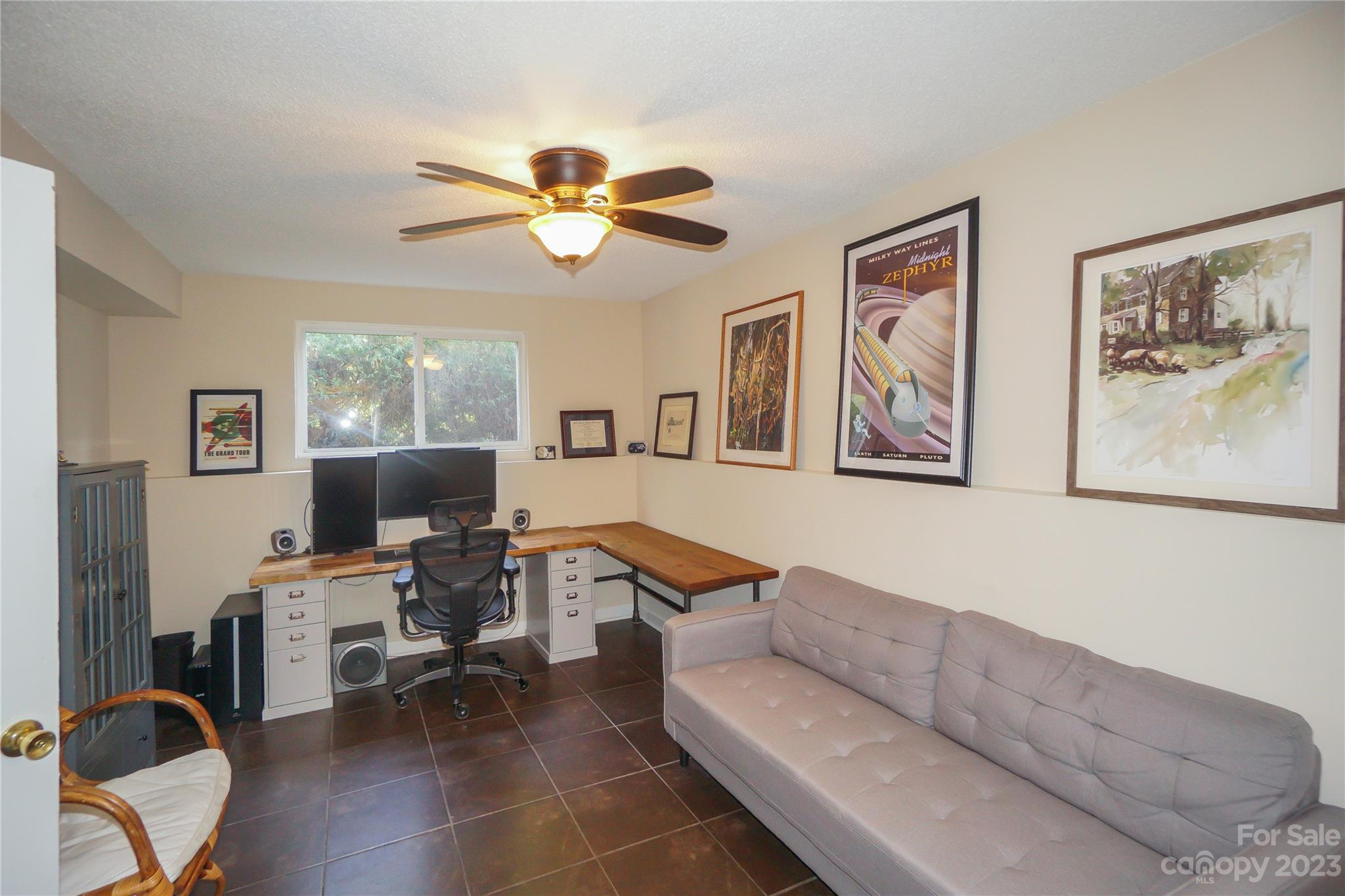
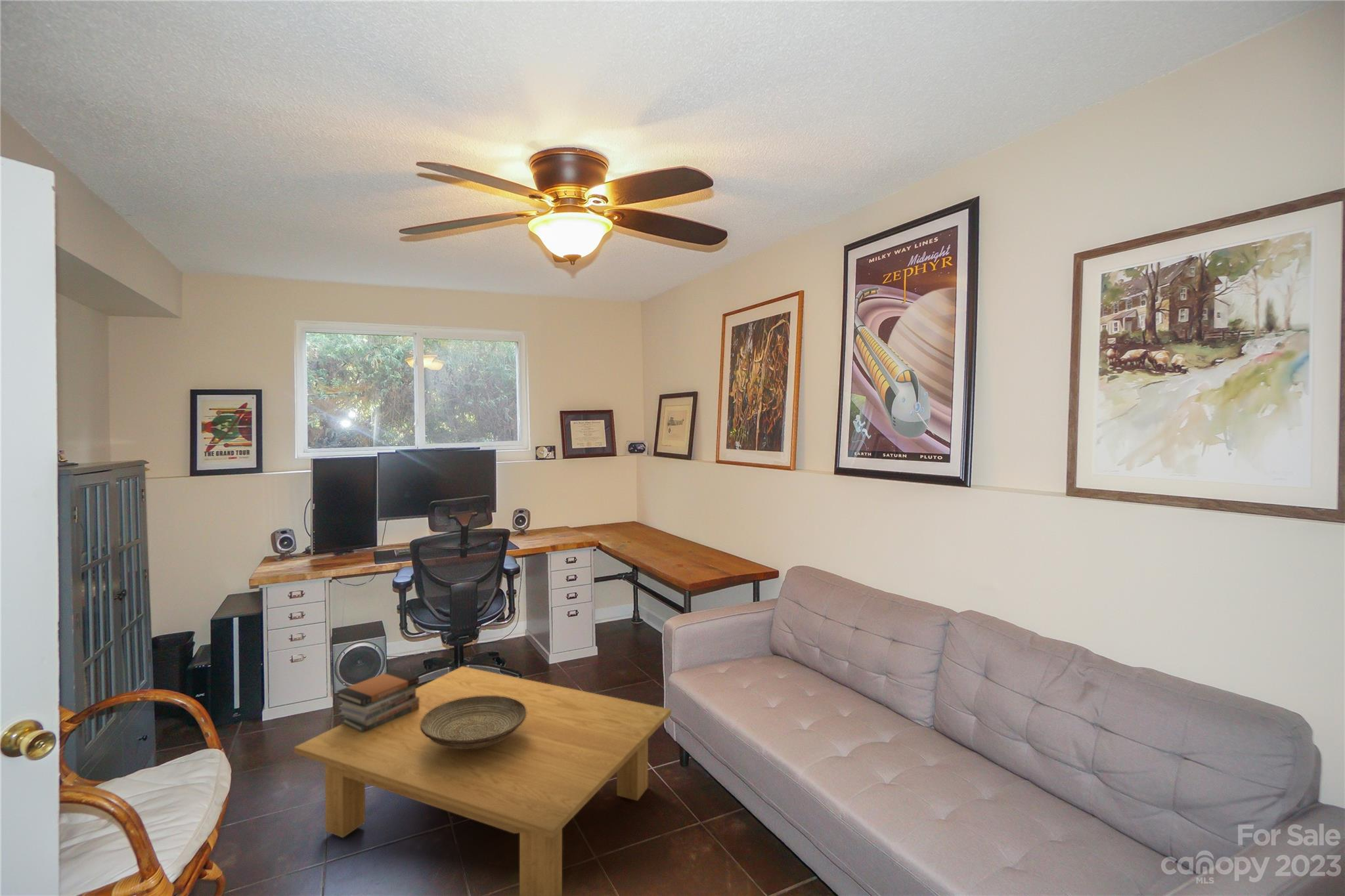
+ book stack (379, 699)
+ decorative bowl (475, 727)
+ coffee table (495, 768)
